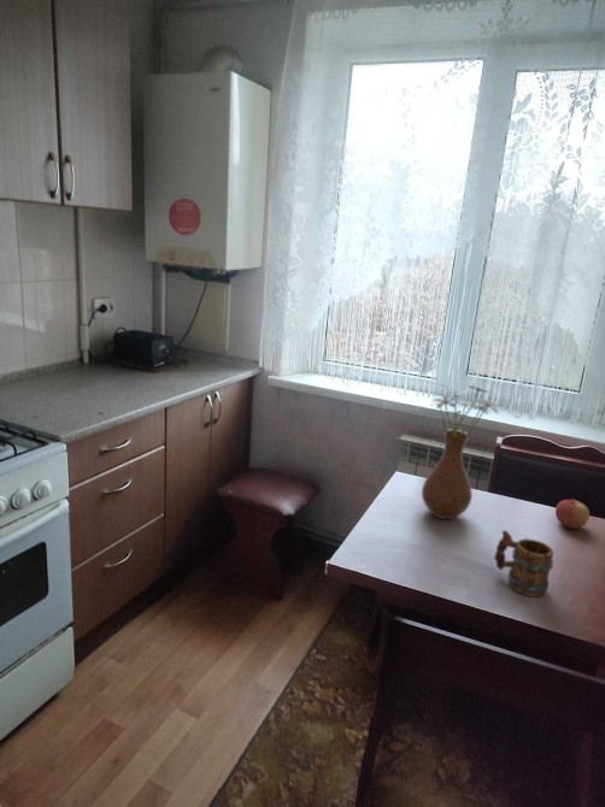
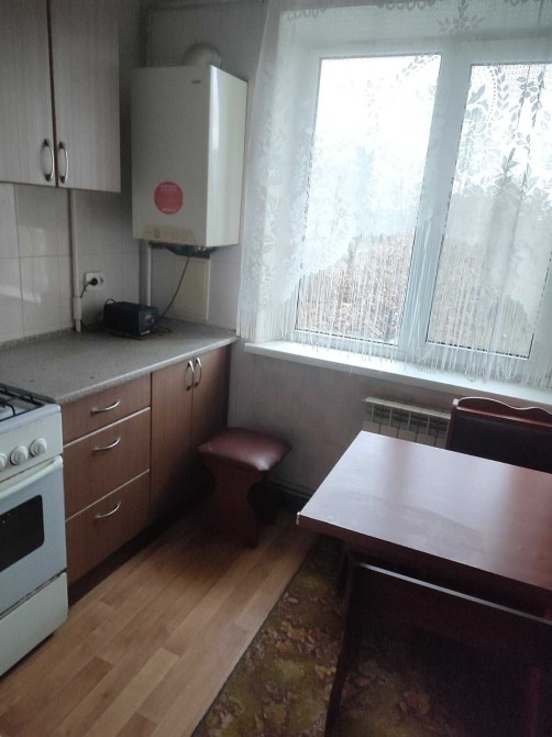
- vase (456, 454)
- mug (523, 561)
- apple (572, 512)
